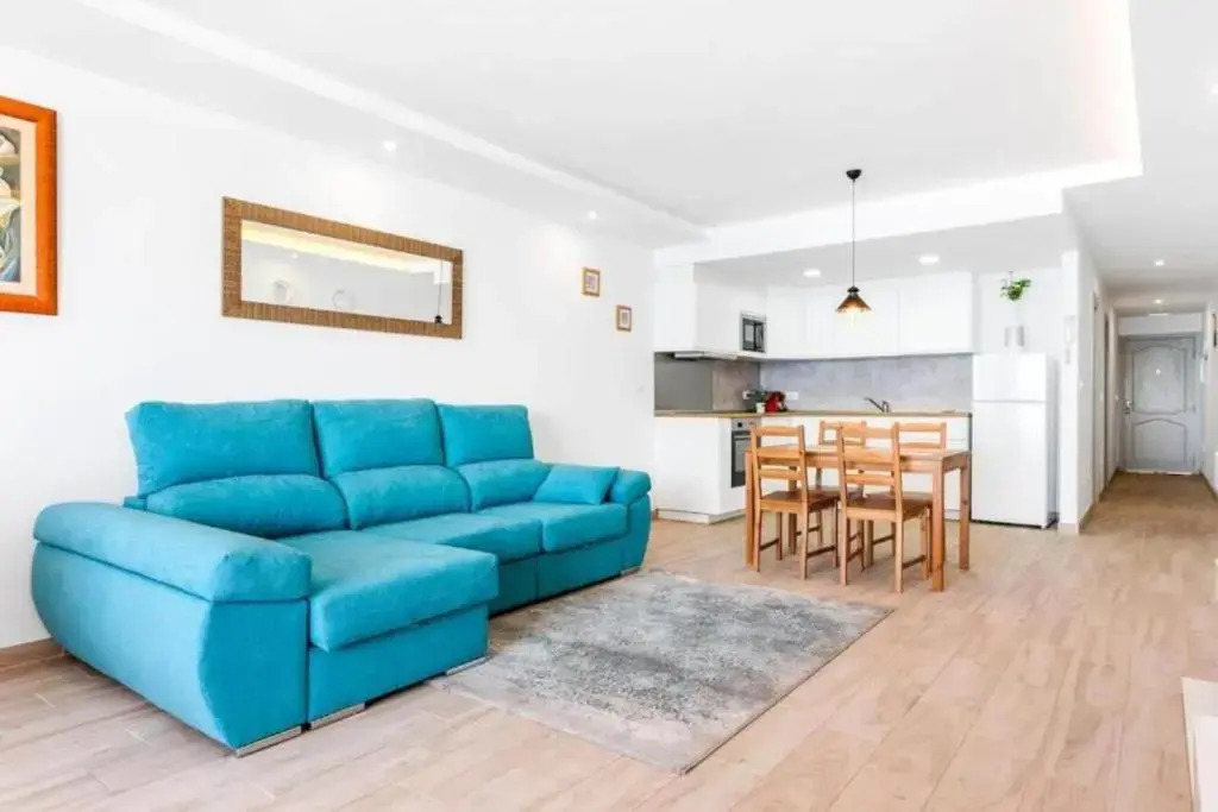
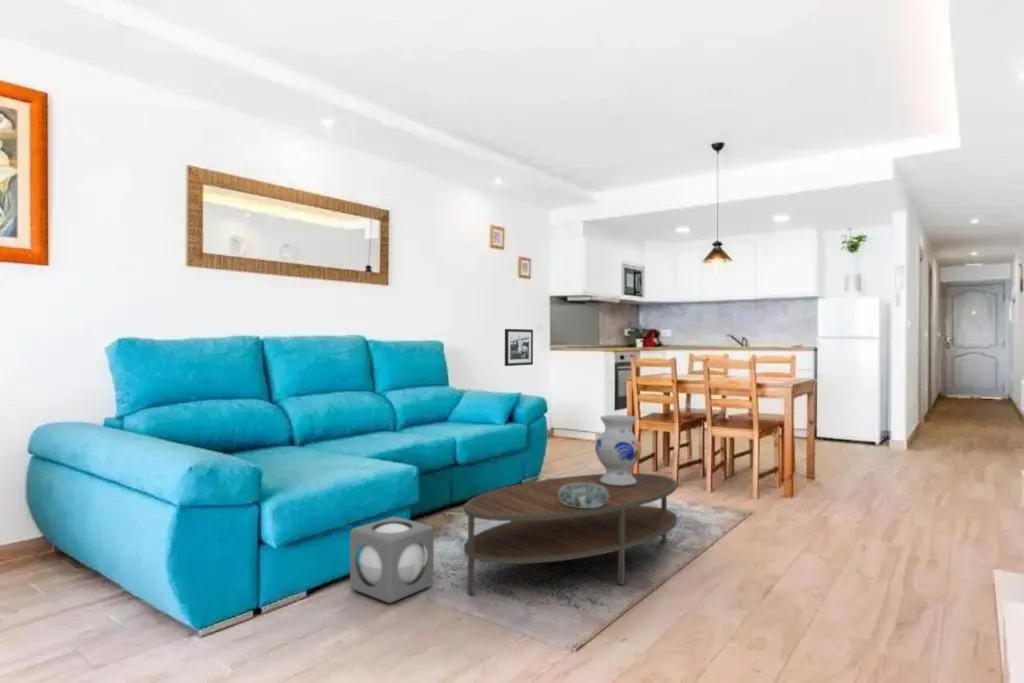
+ vase (618, 449)
+ picture frame (519, 347)
+ decorative bowl (583, 495)
+ speaker (392, 557)
+ coffee table (578, 528)
